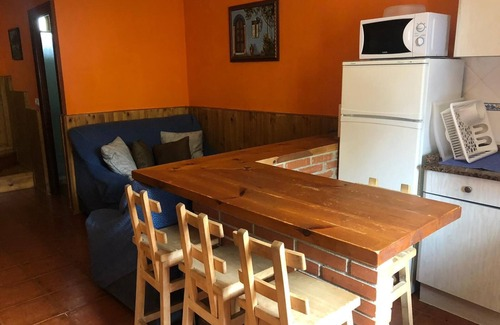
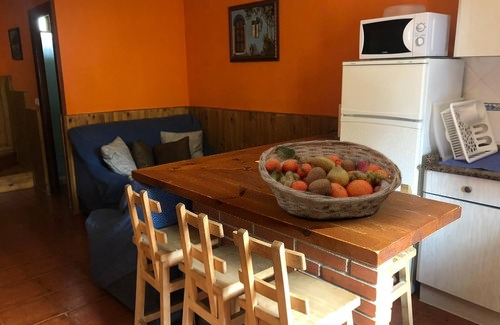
+ fruit basket (328, 177)
